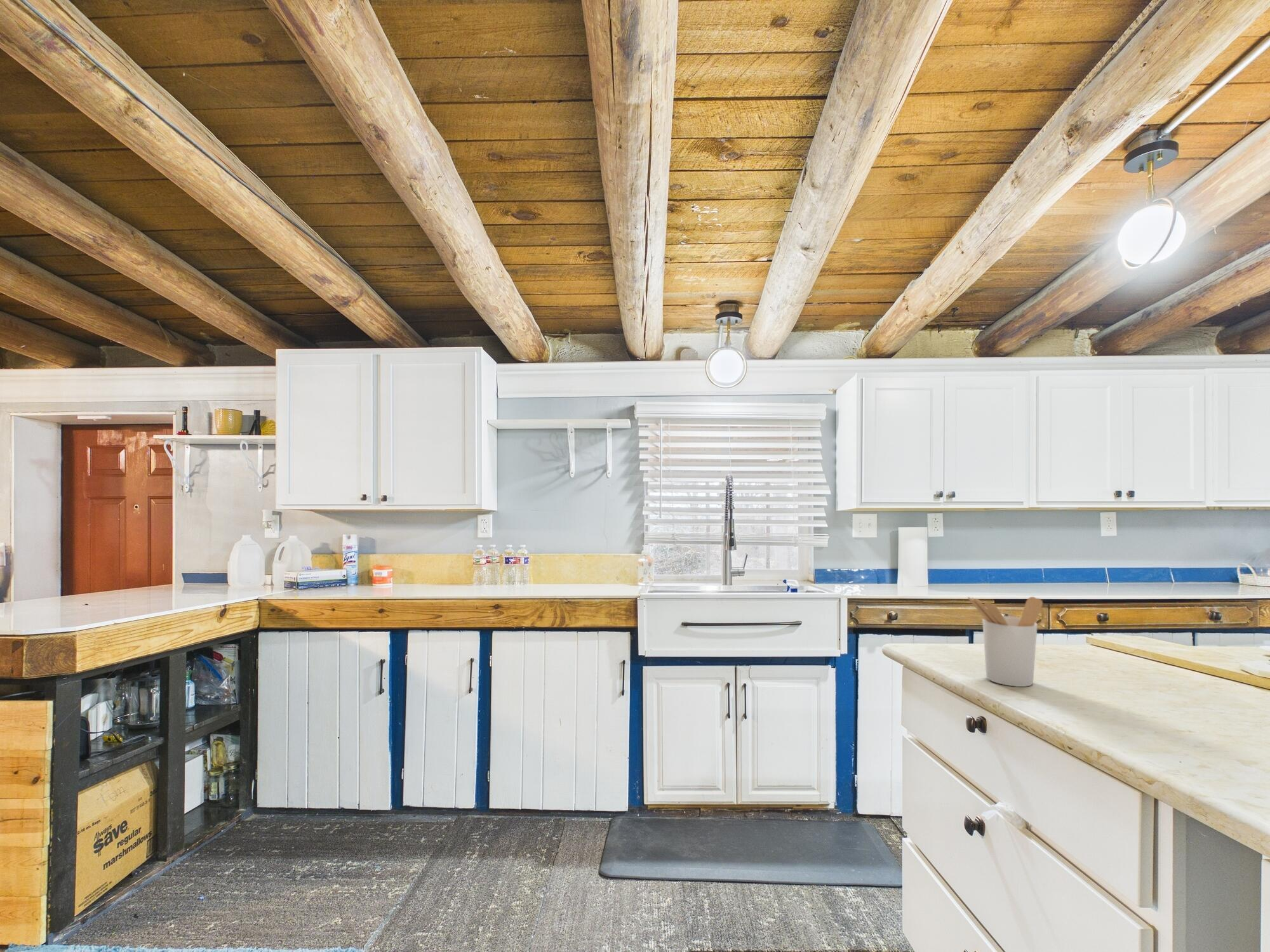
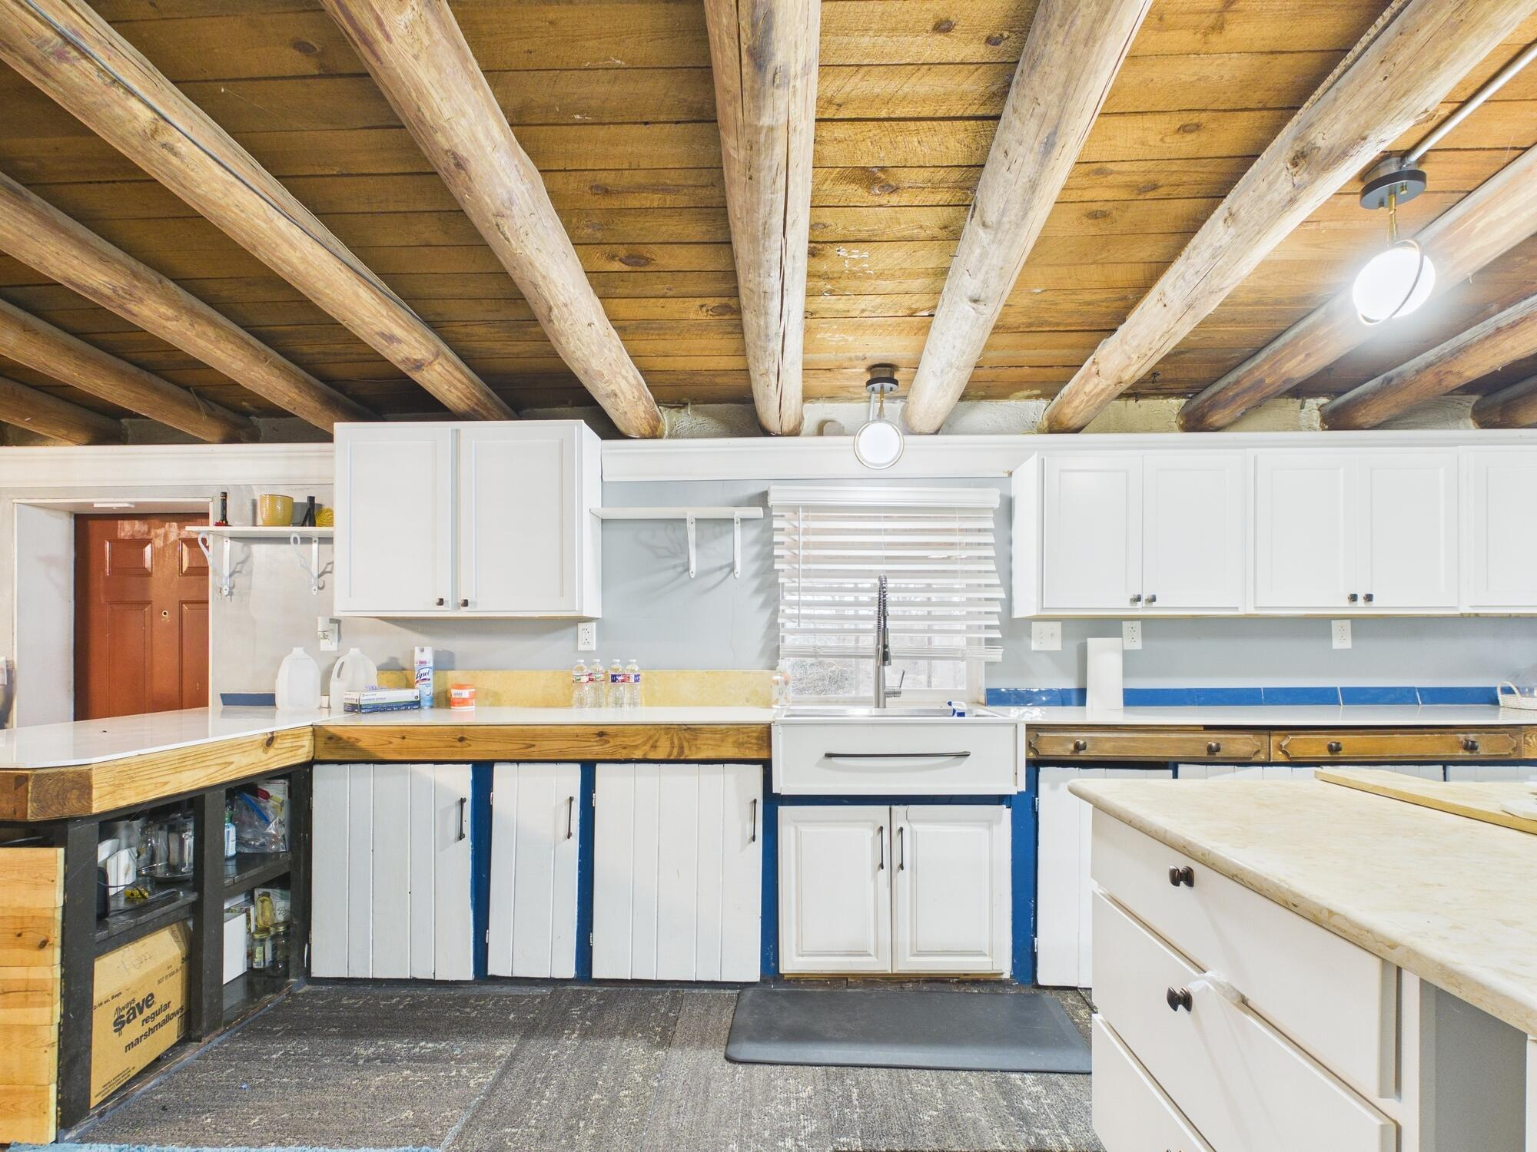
- utensil holder (1001, 637)
